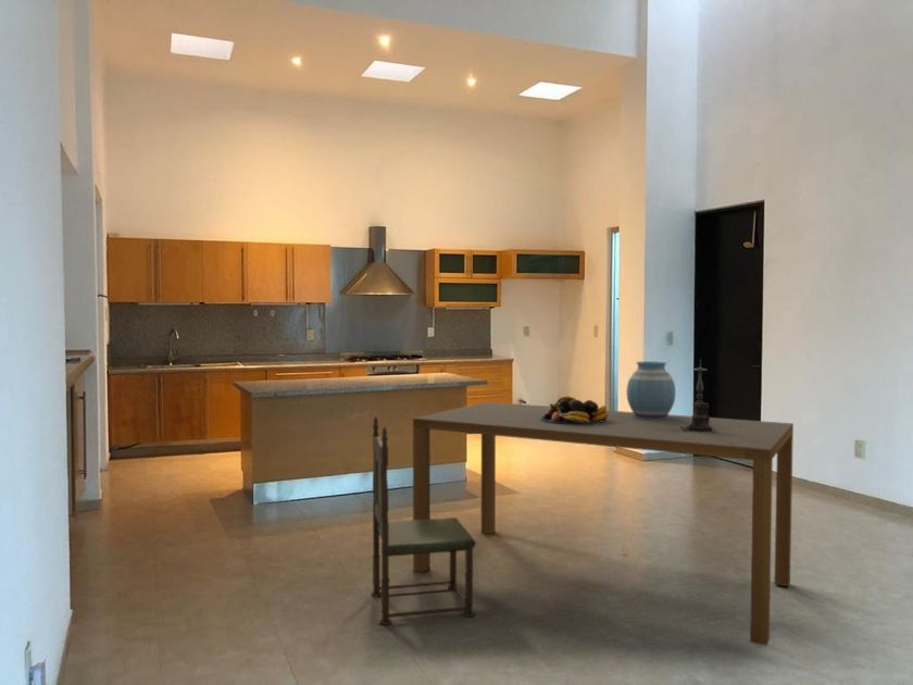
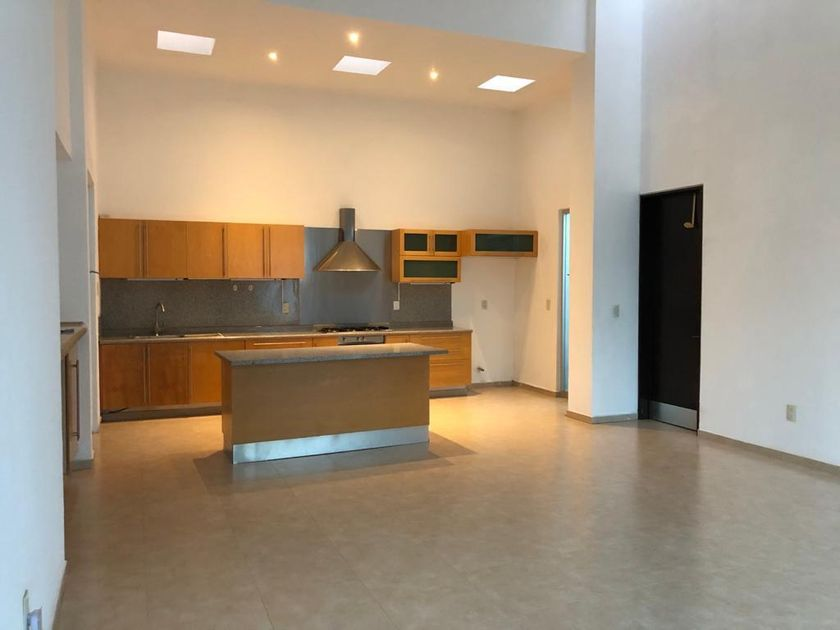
- vase (650, 389)
- dining table (623, 545)
- fruit bowl (573, 408)
- candle holder (699, 394)
- dining chair (421, 520)
